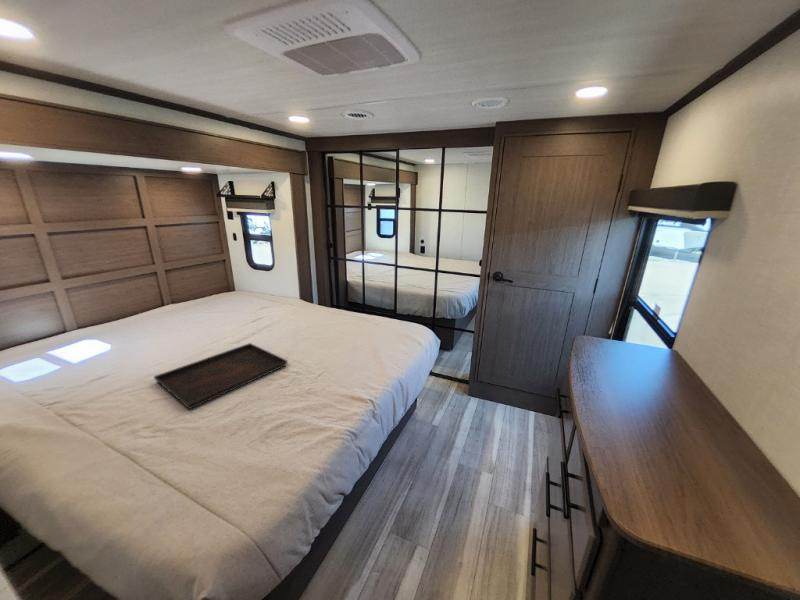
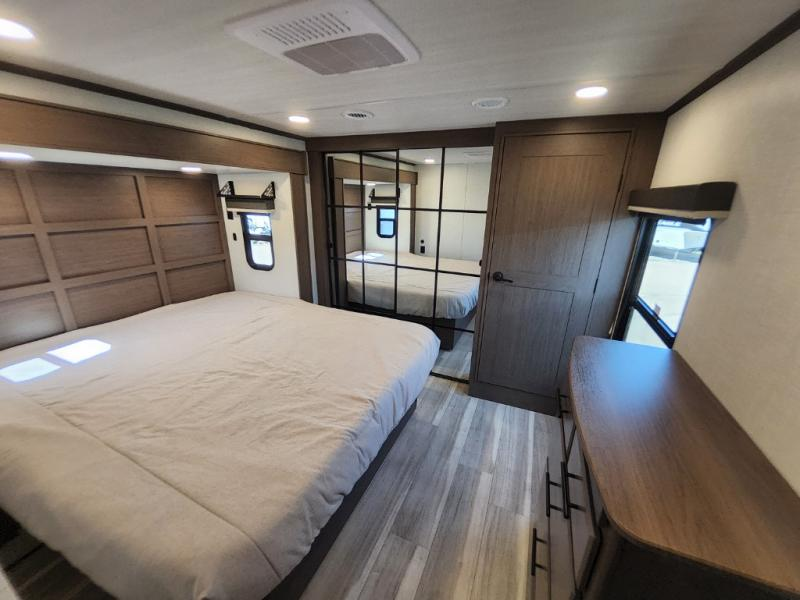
- serving tray (225, 370)
